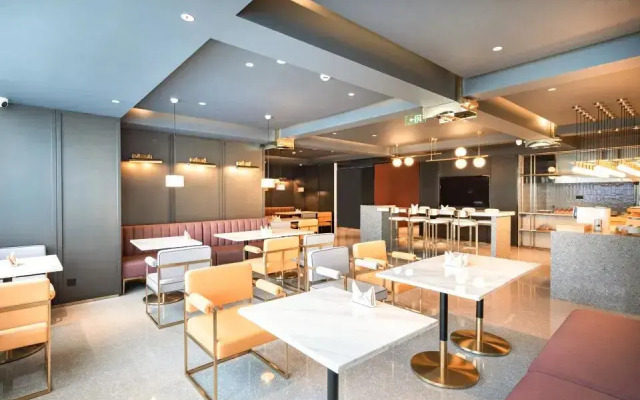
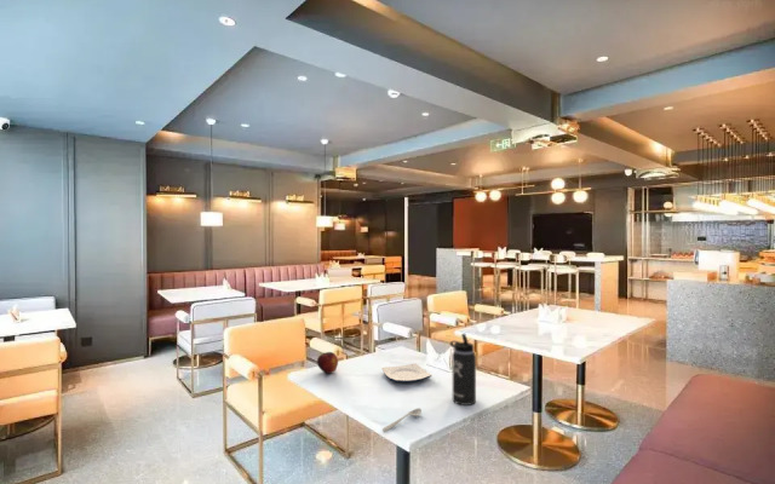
+ spoon (402, 417)
+ plate (406, 374)
+ fruit (327, 362)
+ thermos bottle (461, 365)
